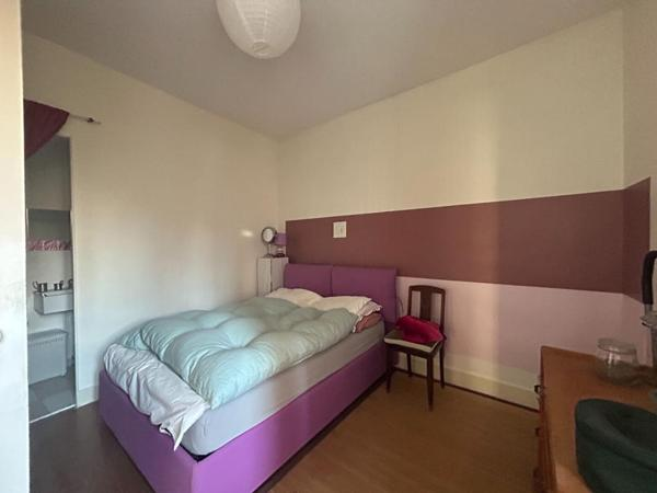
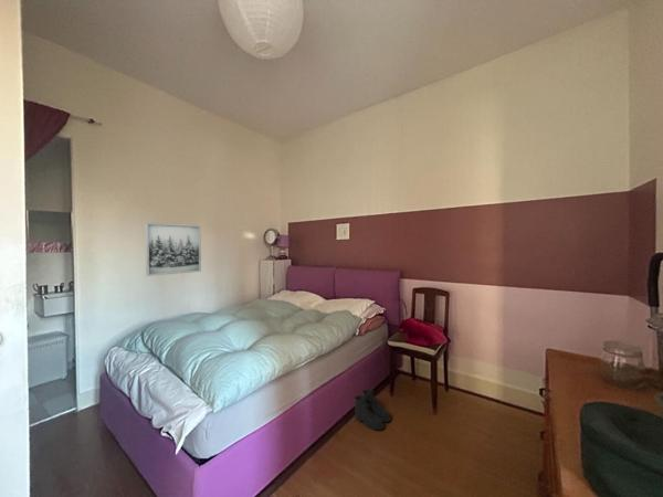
+ boots (371, 406)
+ wall art (175, 248)
